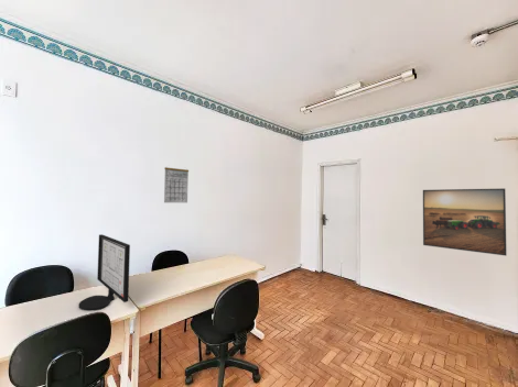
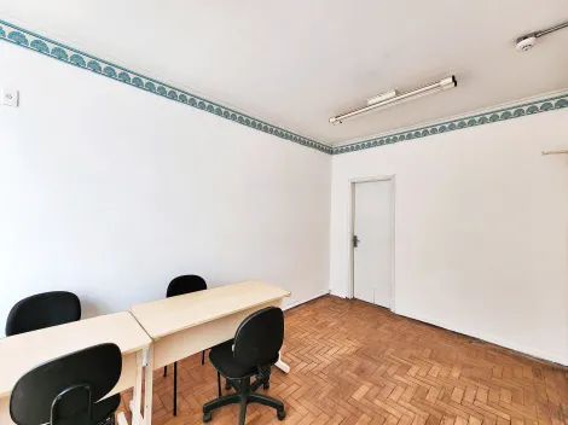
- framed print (460, 219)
- computer monitor (98, 270)
- calendar (176, 181)
